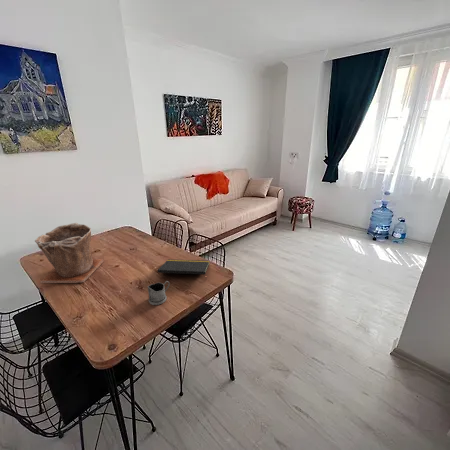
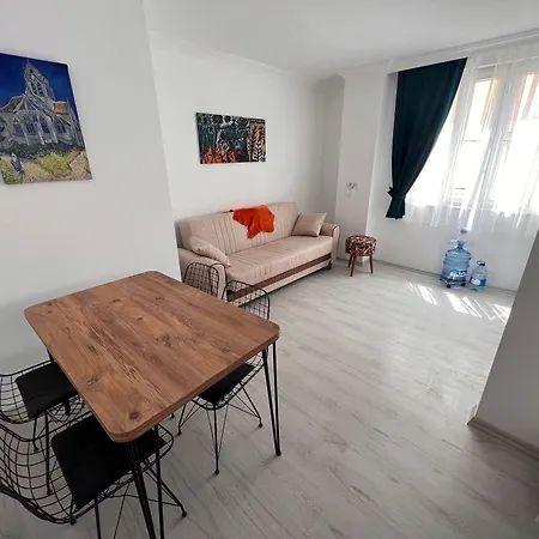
- notepad (185, 266)
- plant pot (69, 251)
- tea glass holder (159, 290)
